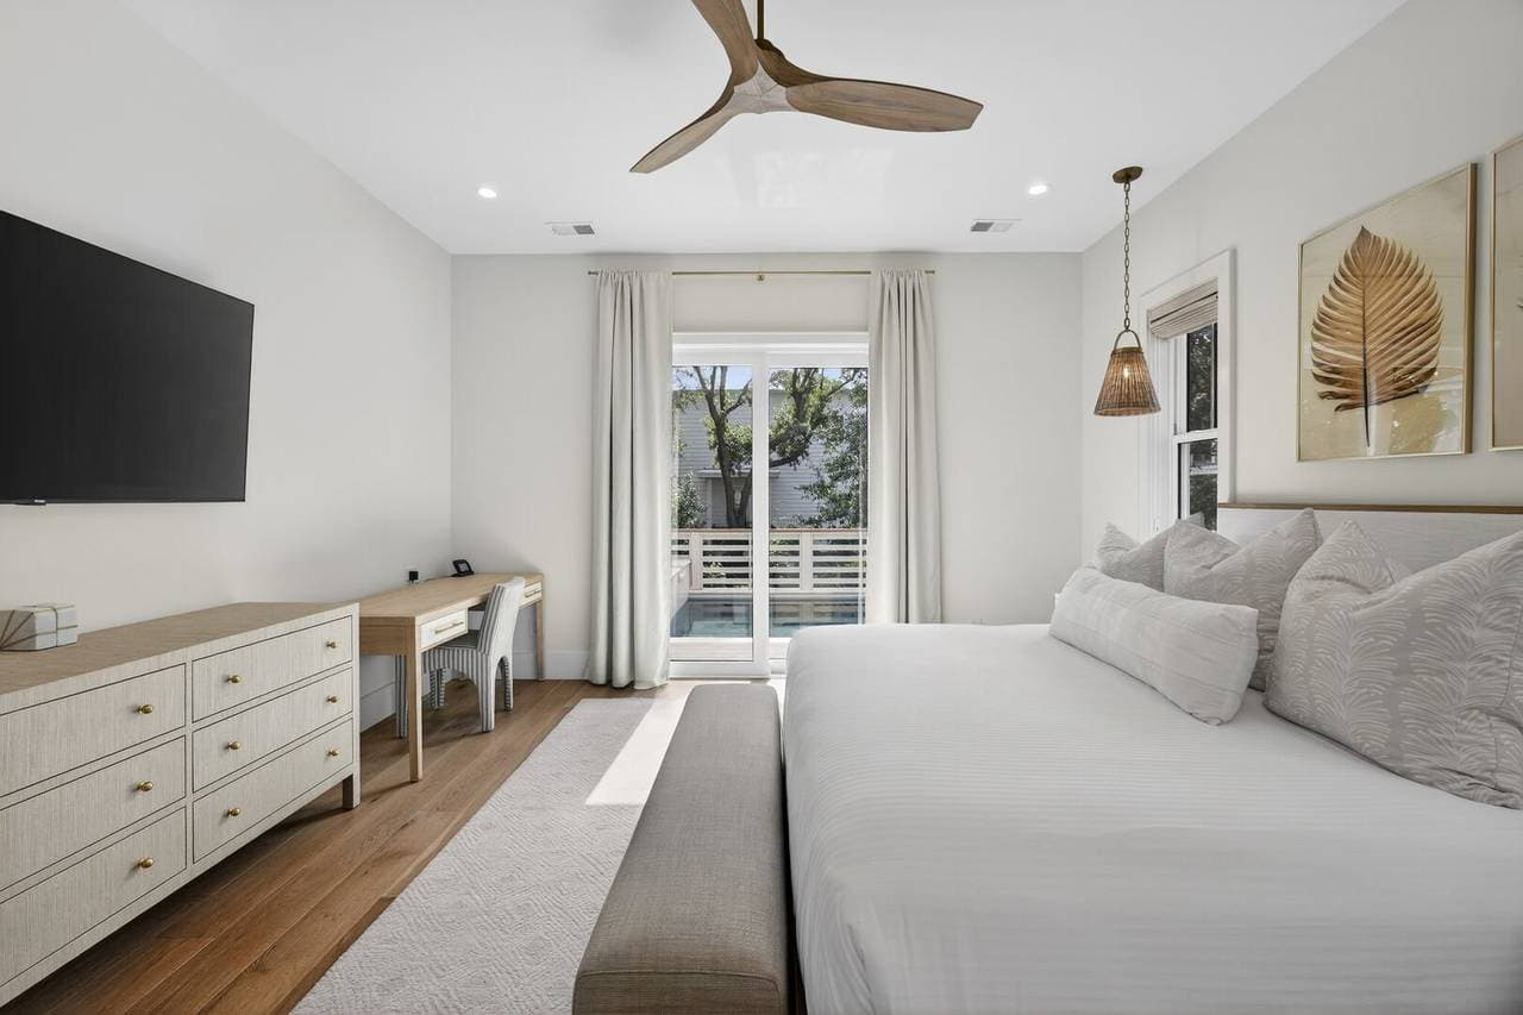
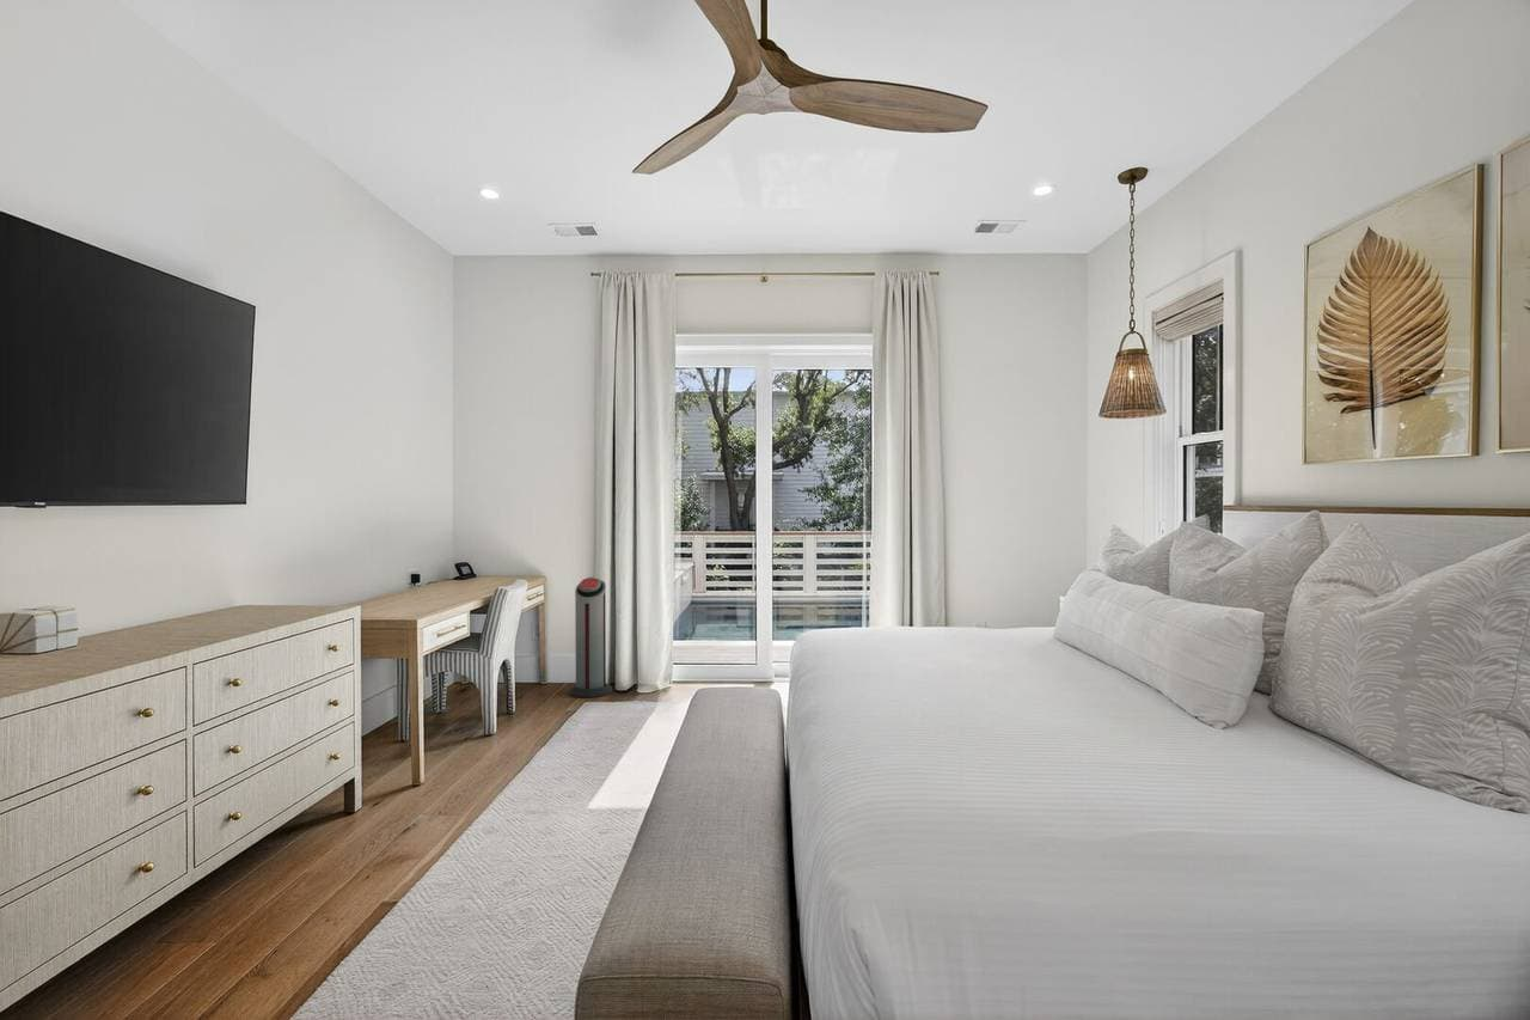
+ air purifier (590, 634)
